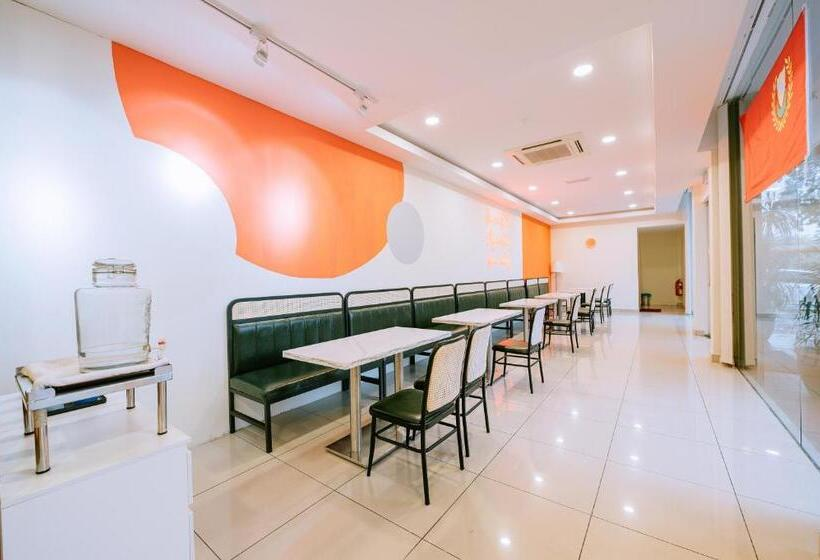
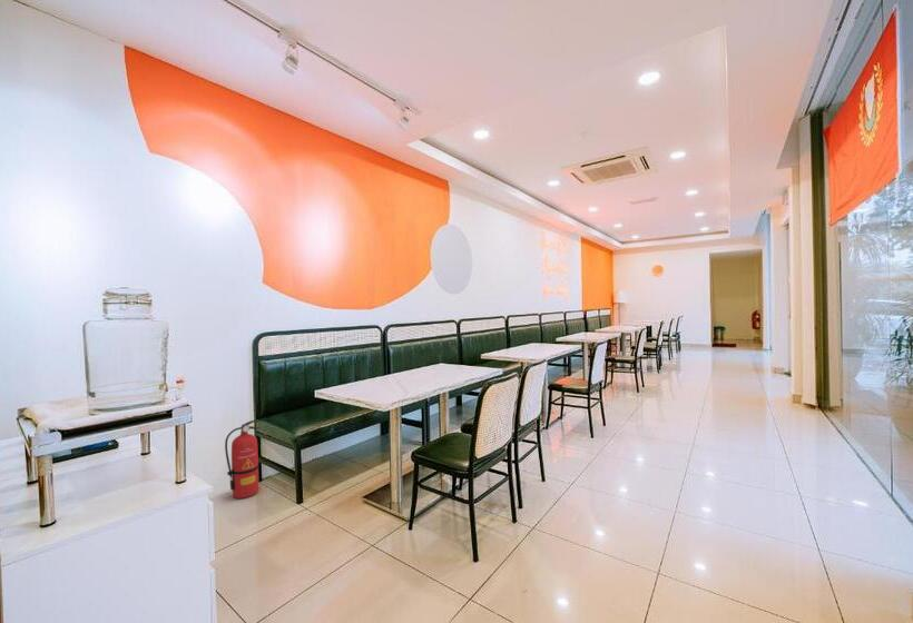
+ fire extinguisher (244, 458)
